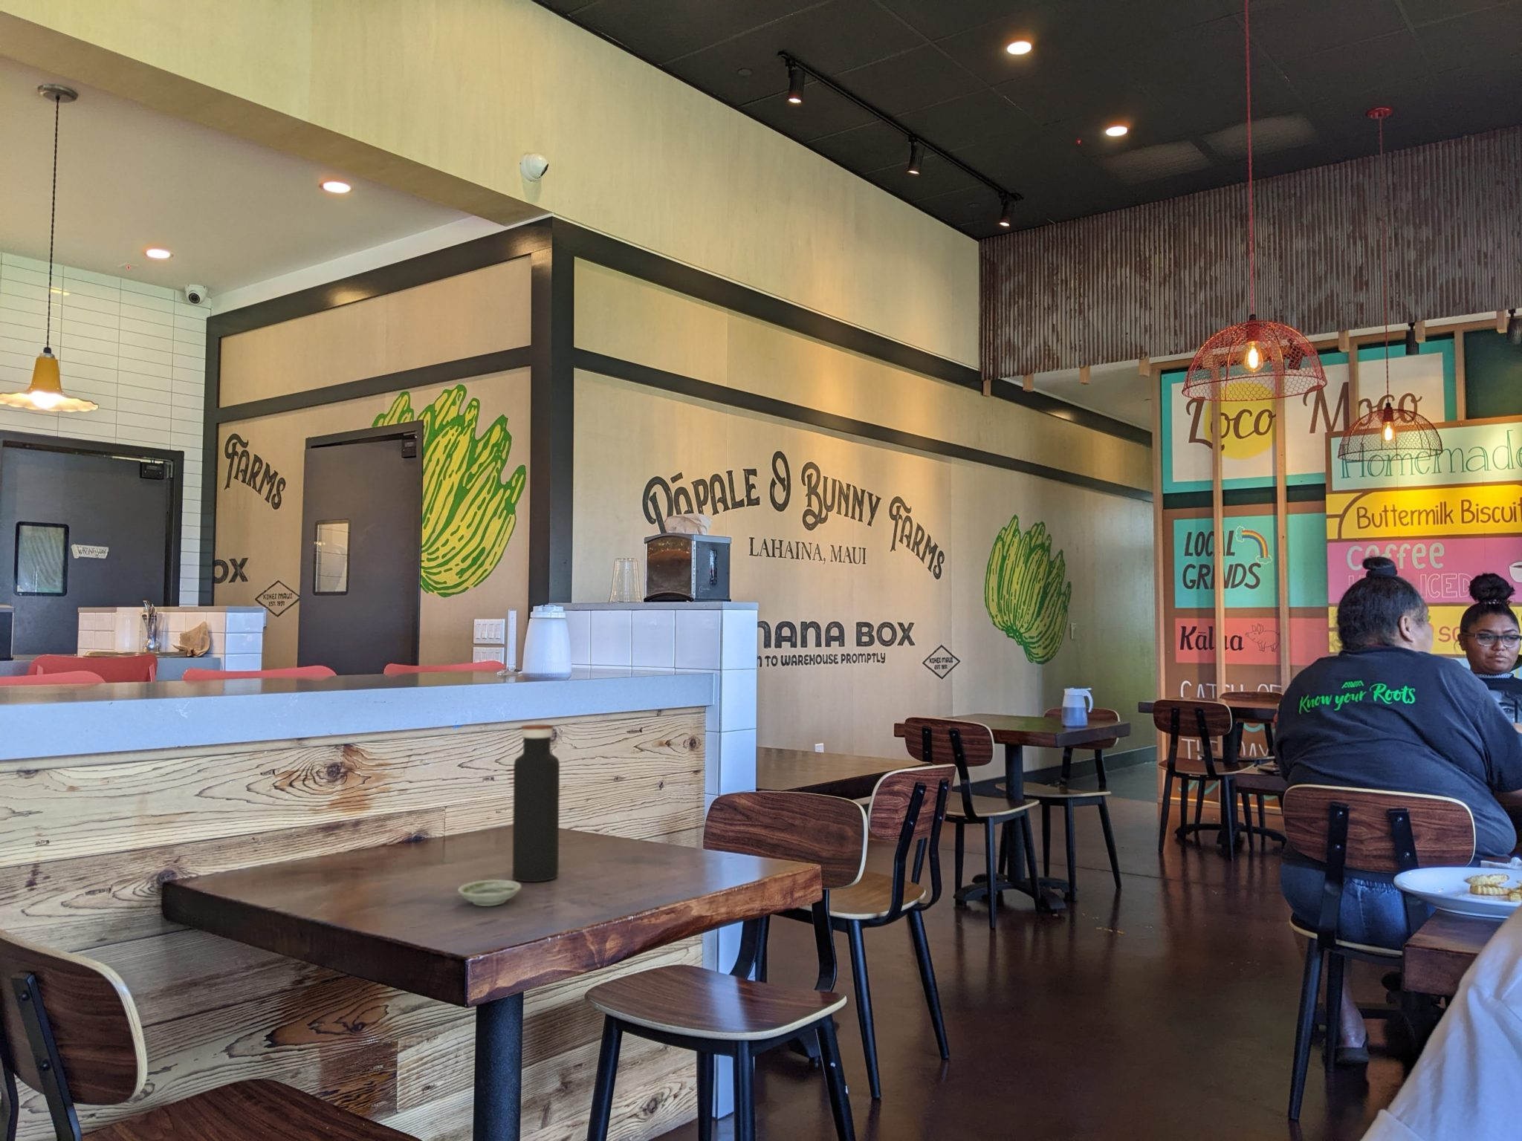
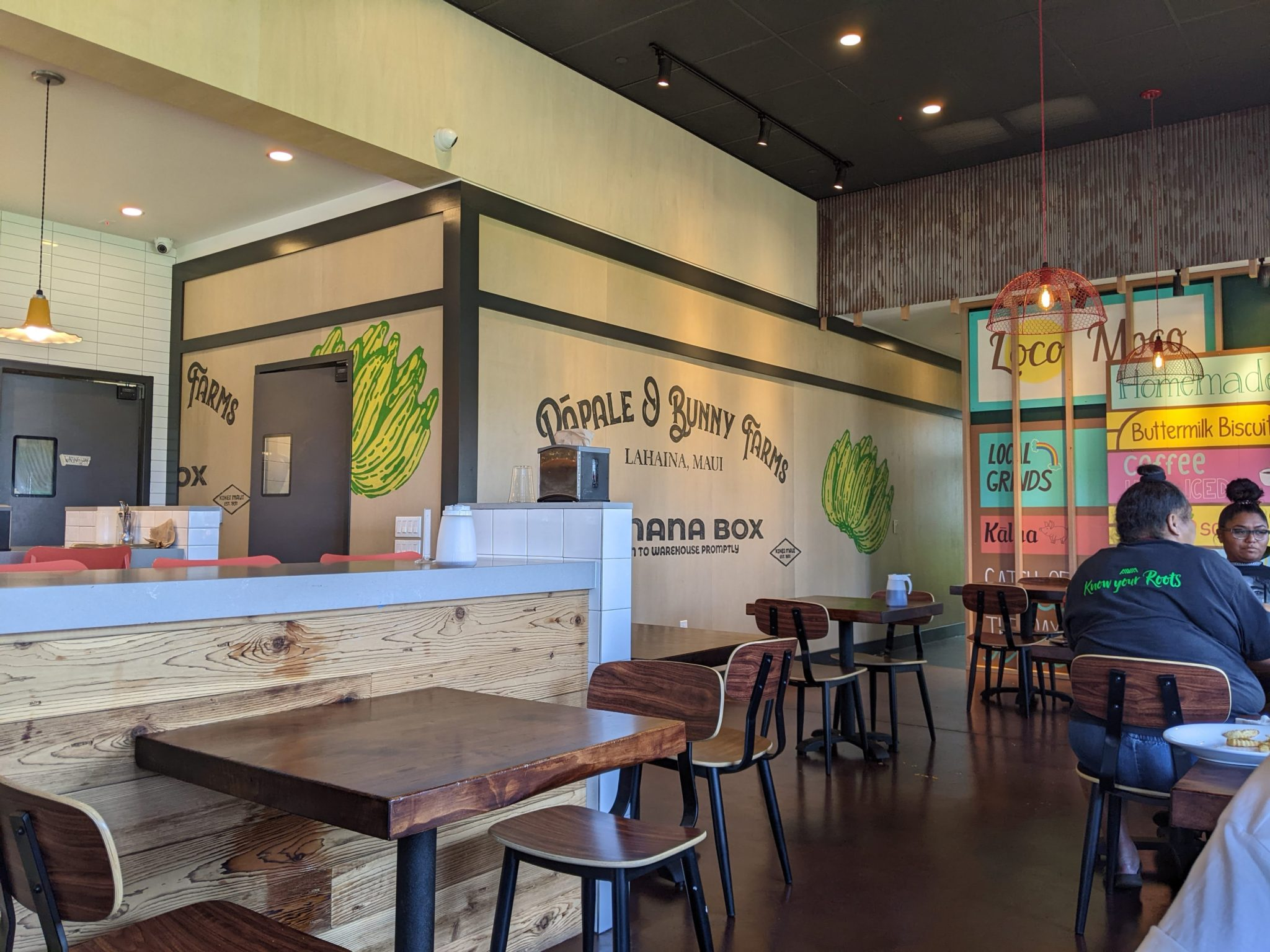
- water bottle (536, 801)
- saucer (489, 894)
